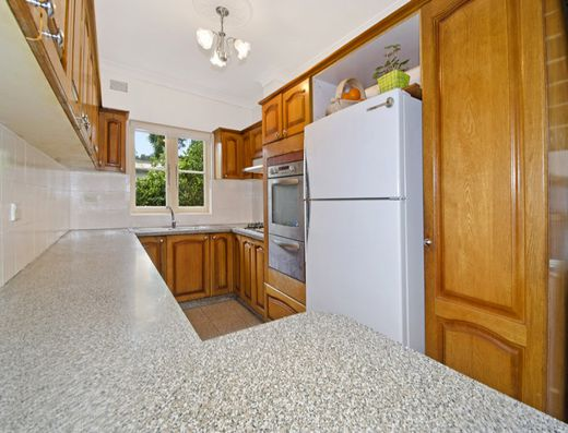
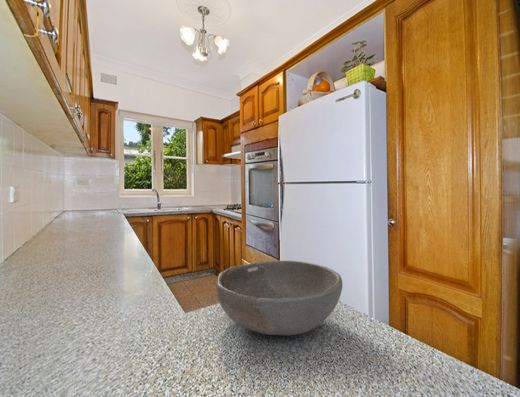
+ bowl (278, 298)
